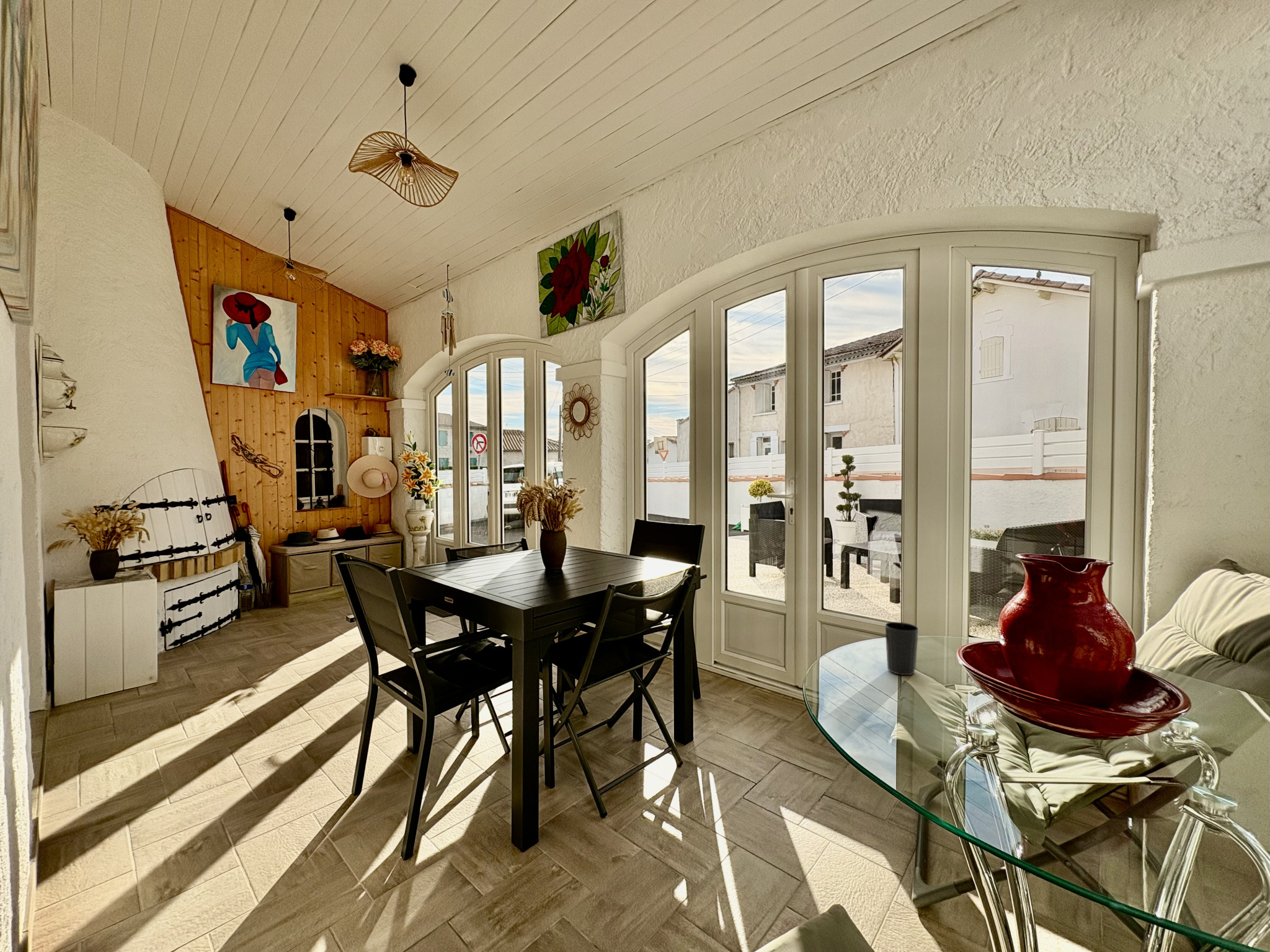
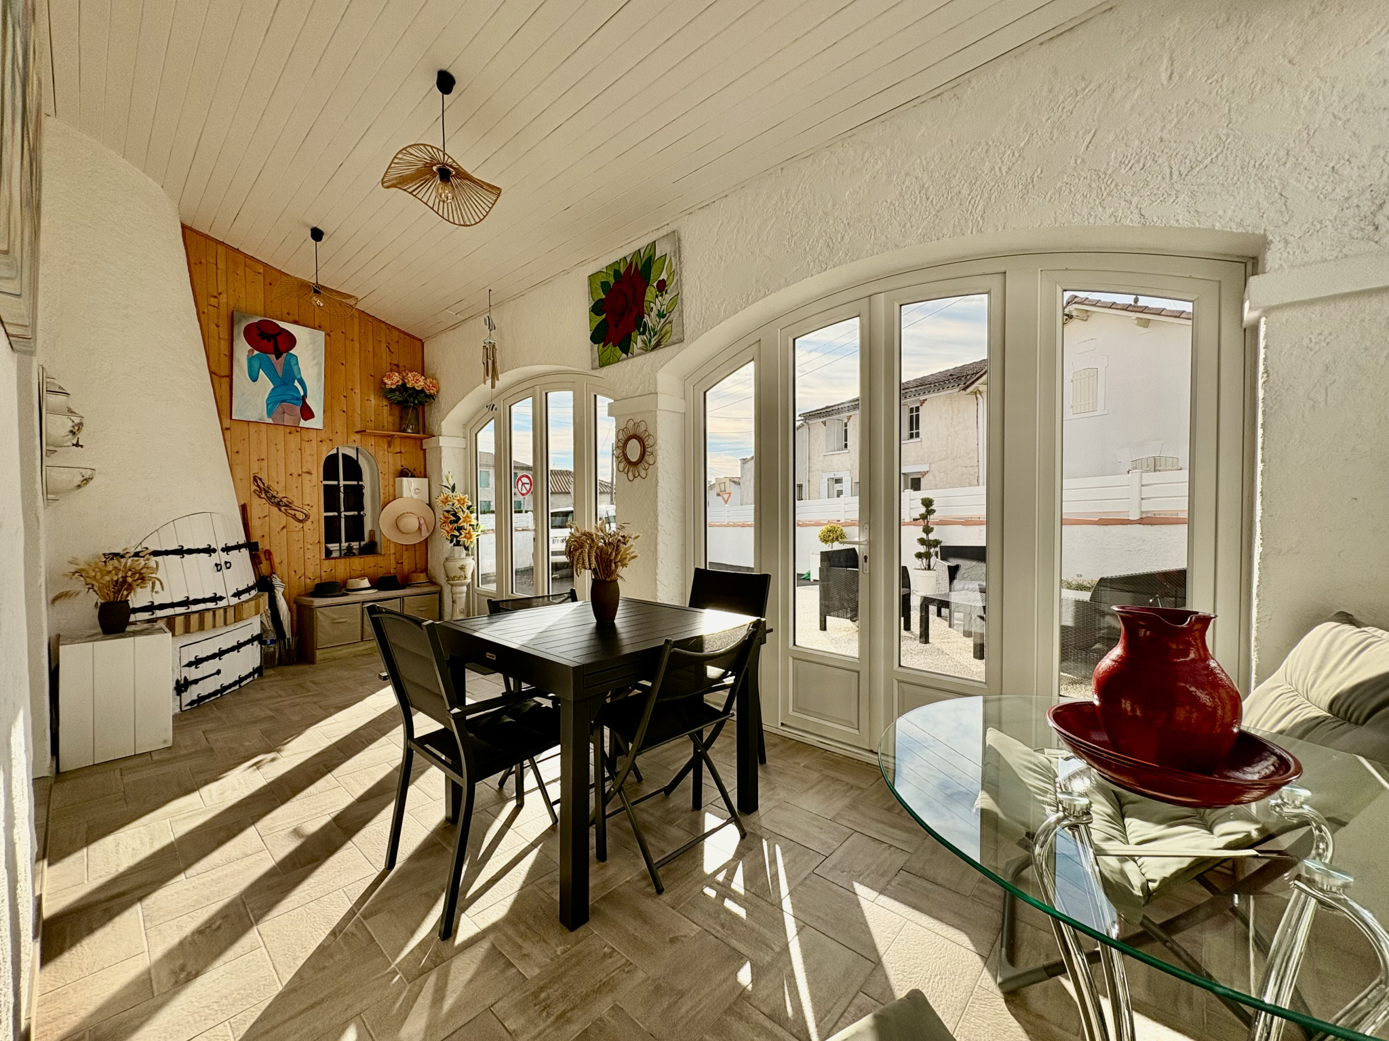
- cup (901, 648)
